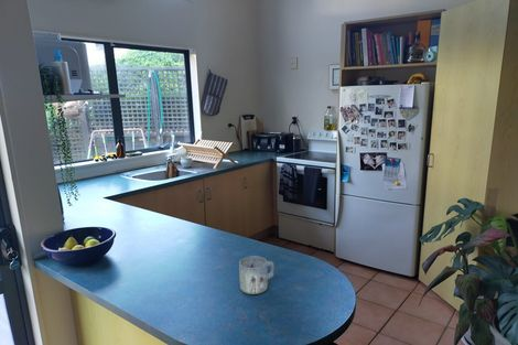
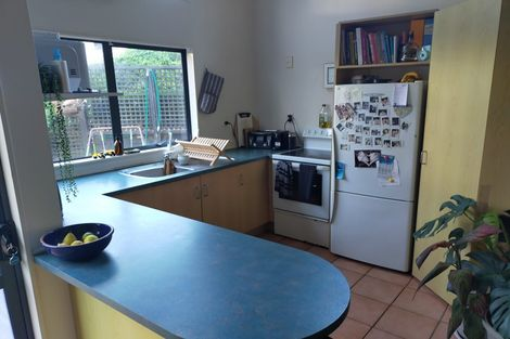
- mug (258, 272)
